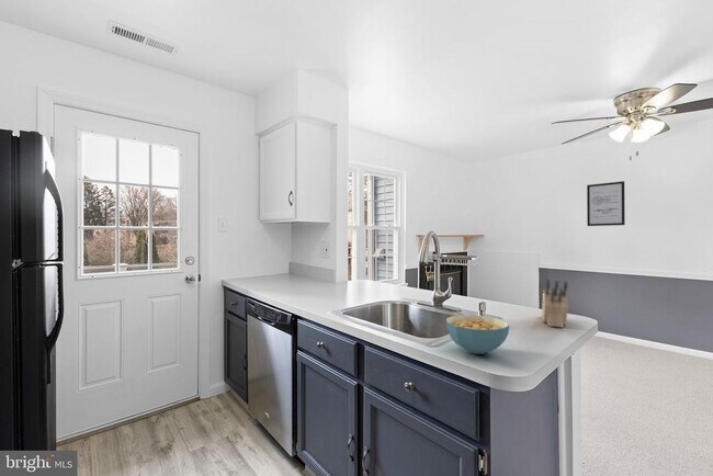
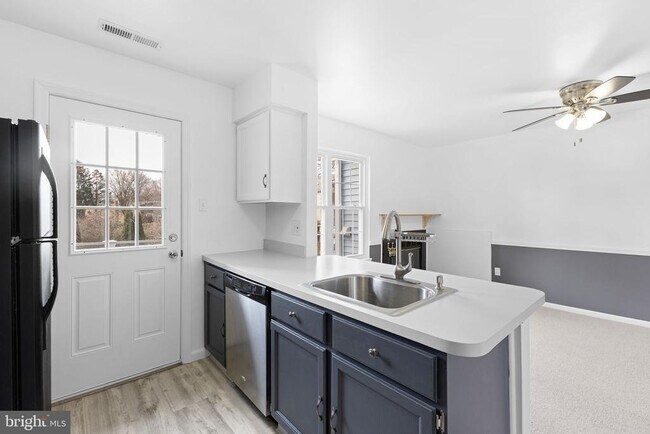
- knife block (554, 301)
- cereal bowl (476, 336)
- wall art (604, 204)
